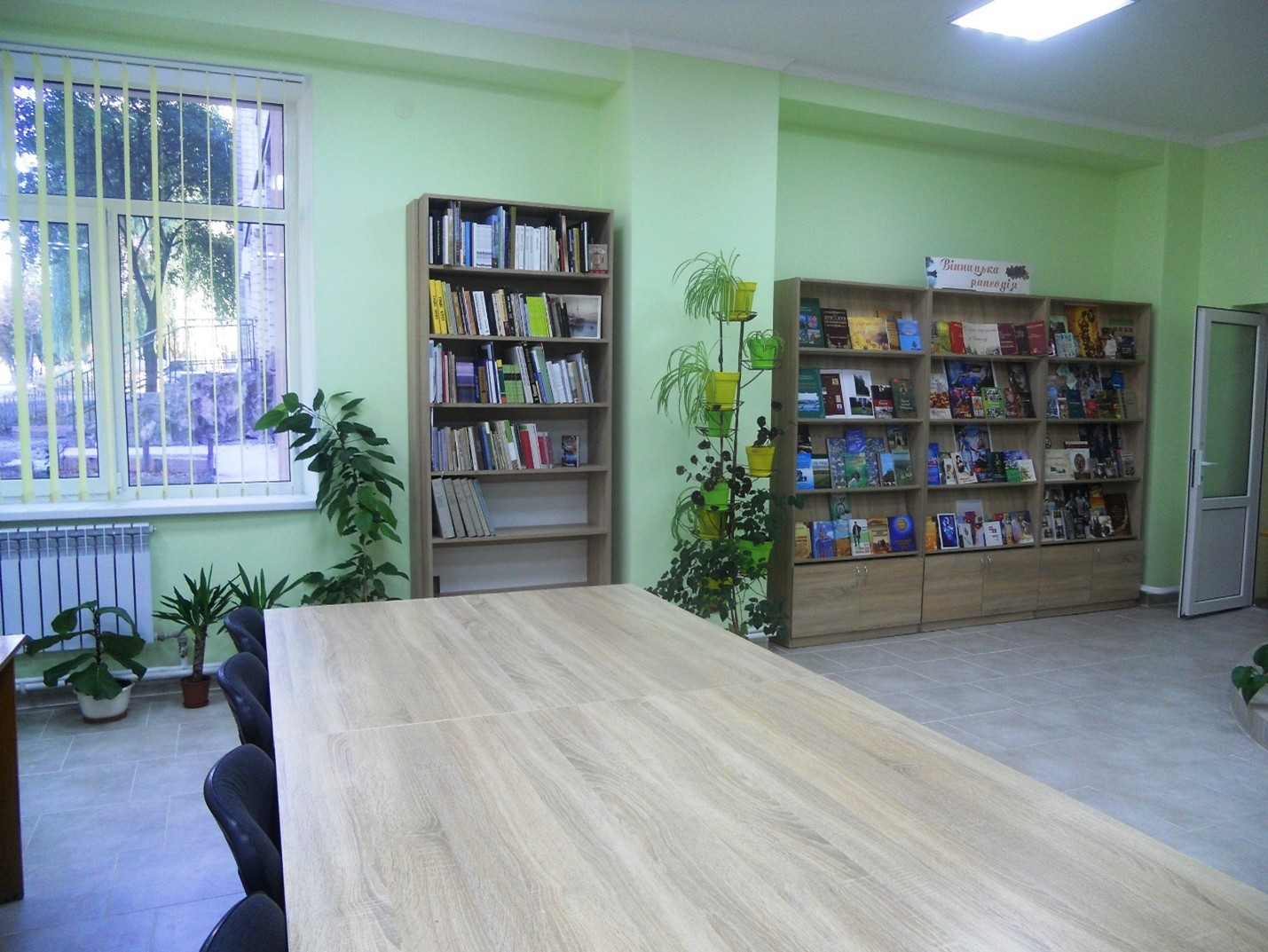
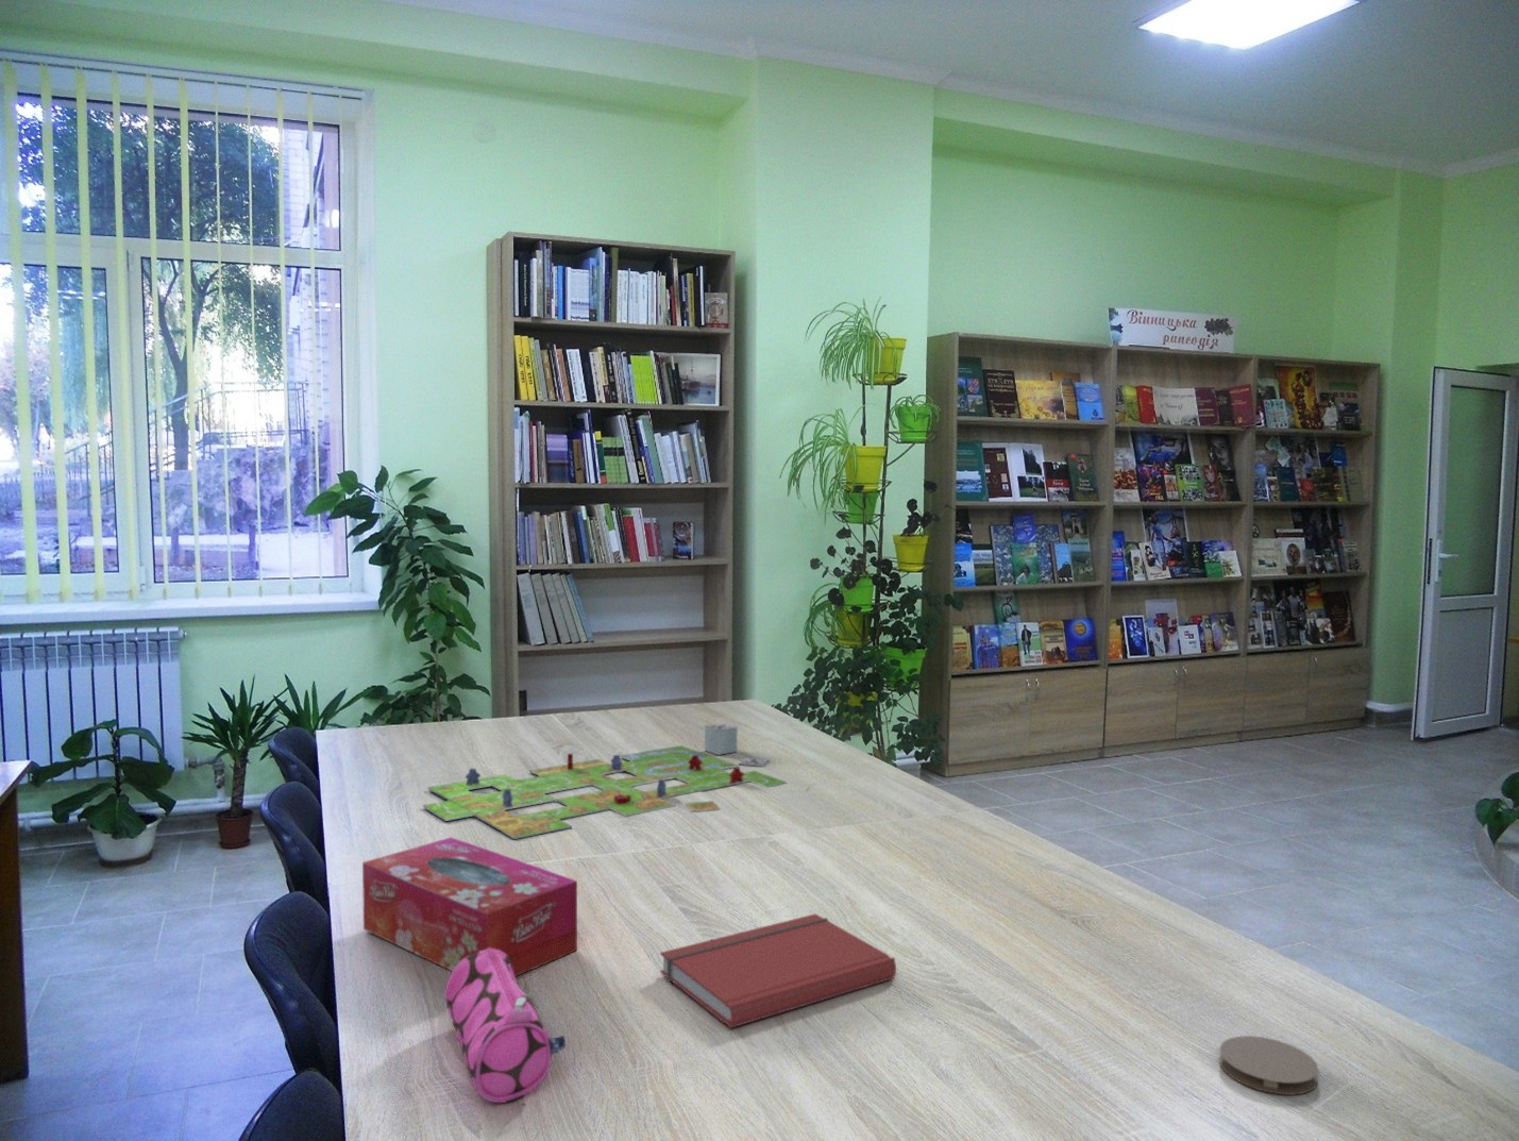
+ coaster (1267, 1063)
+ pencil case (497, 1014)
+ gameboard (631, 777)
+ book (777, 966)
+ tissue box (467, 905)
